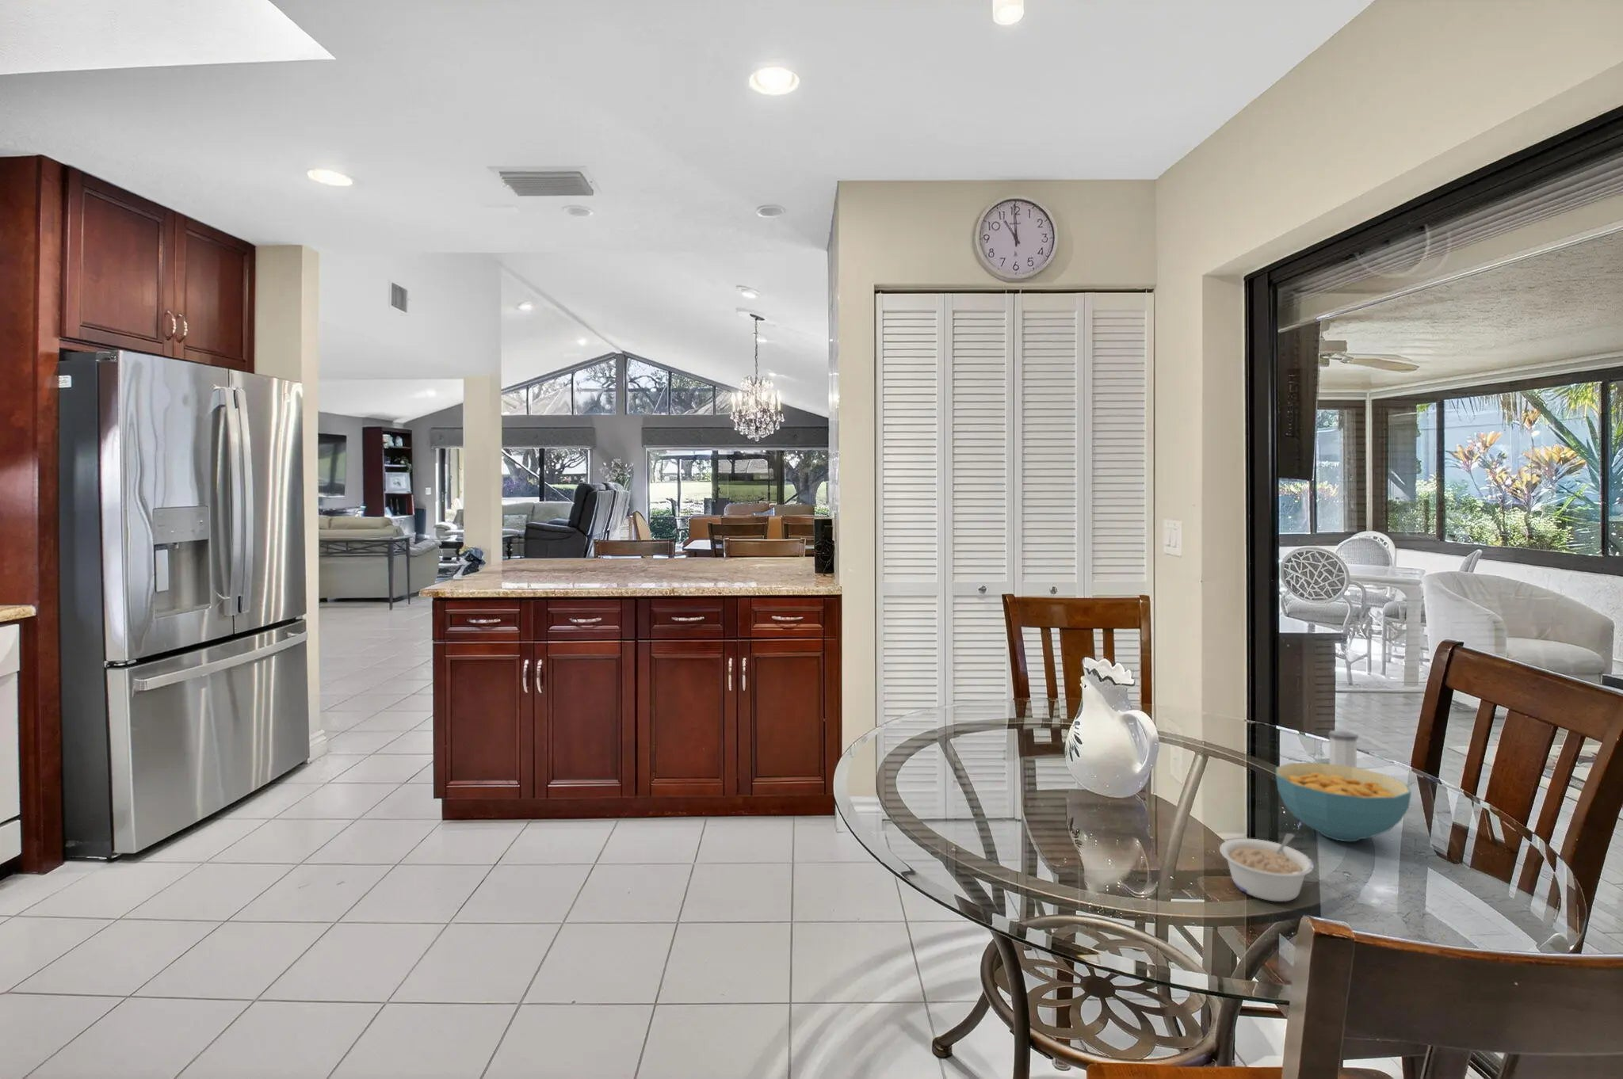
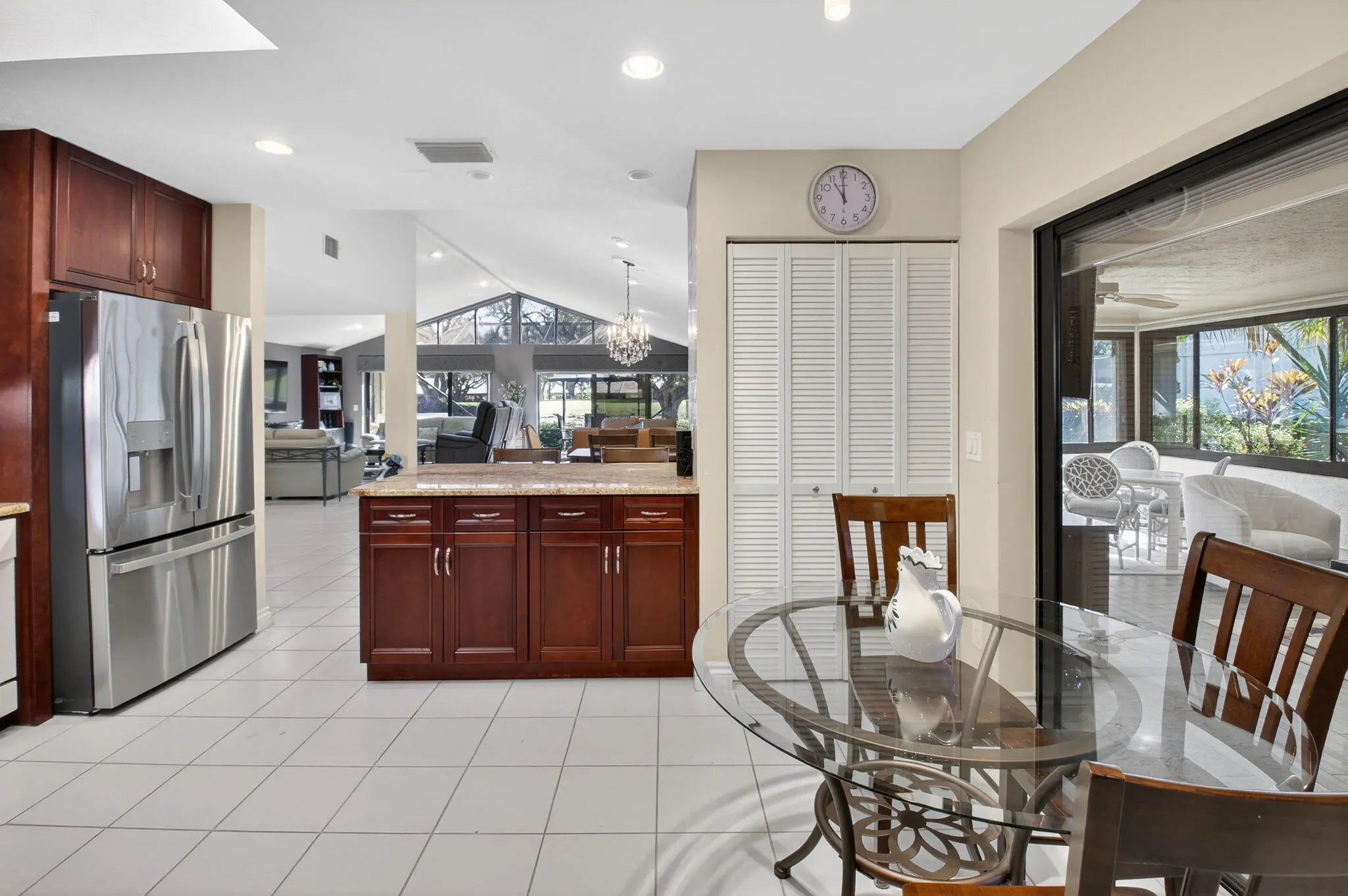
- cereal bowl (1339, 807)
- salt shaker (1342, 755)
- legume (1264, 867)
